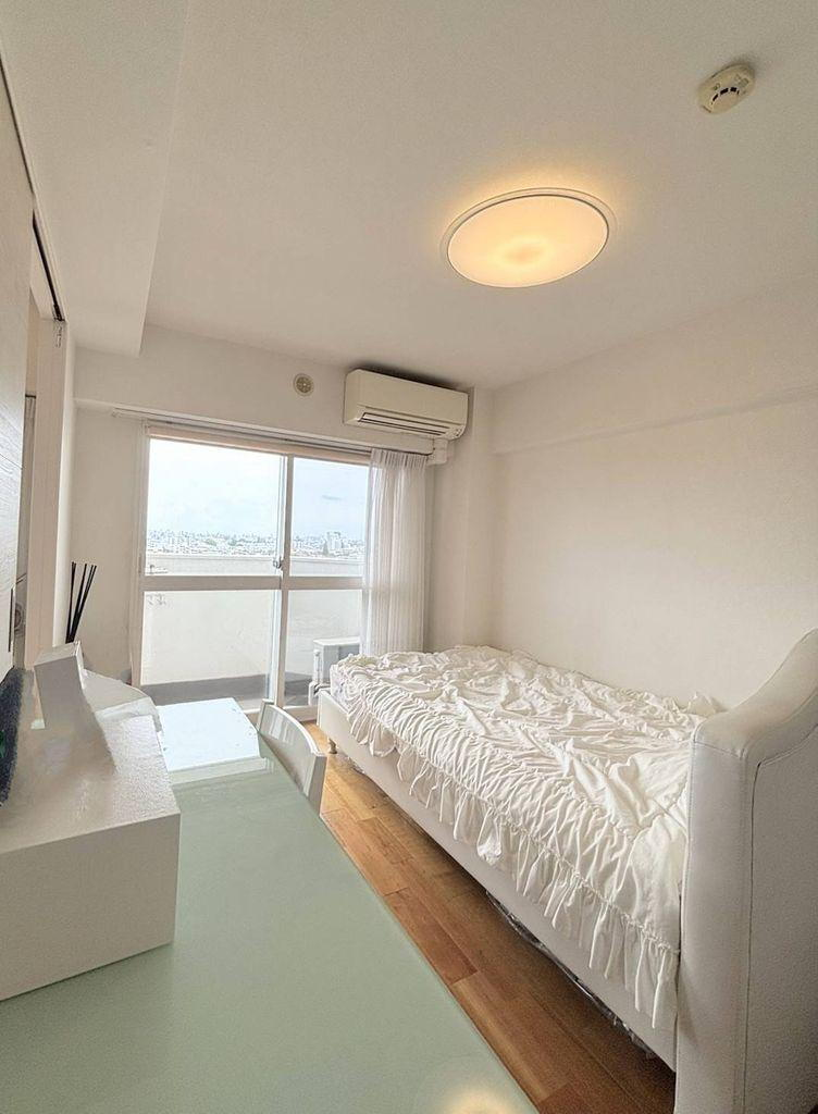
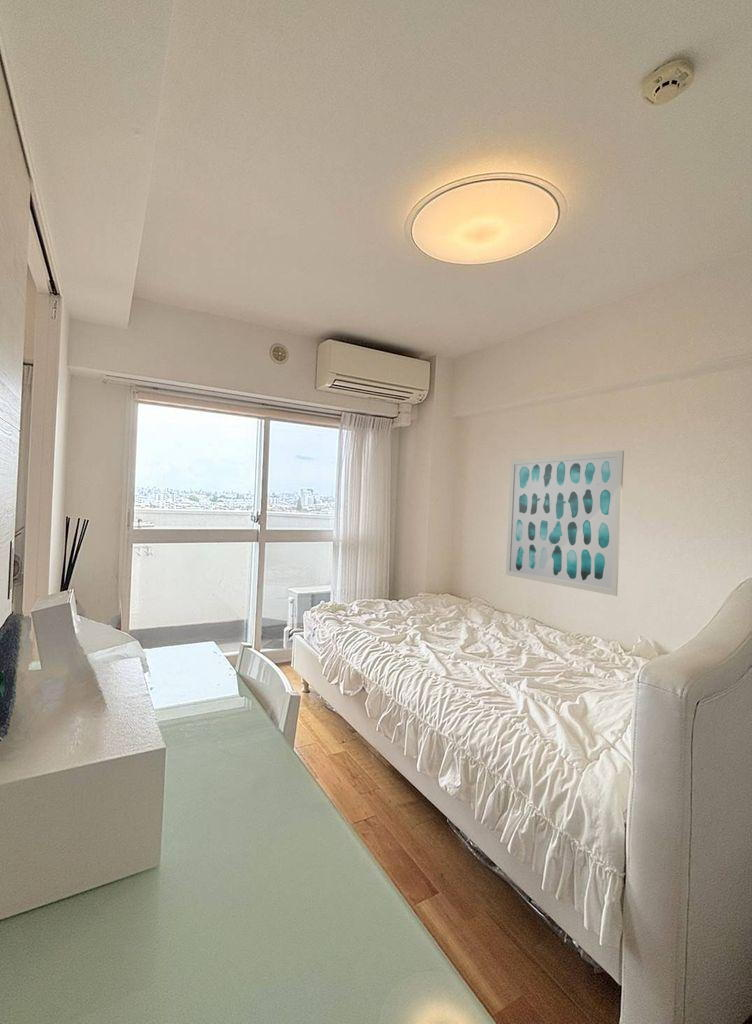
+ wall art (557, 520)
